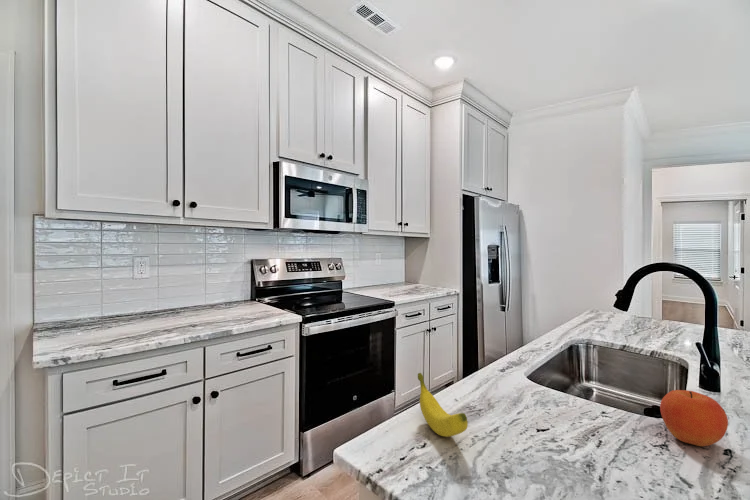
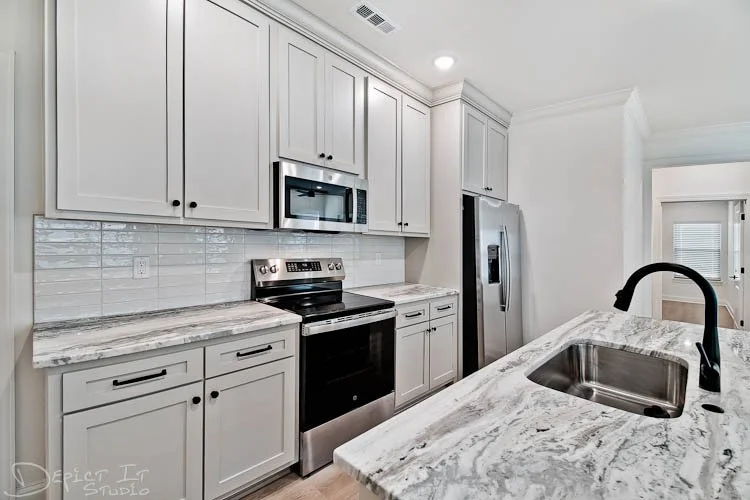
- banana (440, 408)
- fruit (692, 416)
